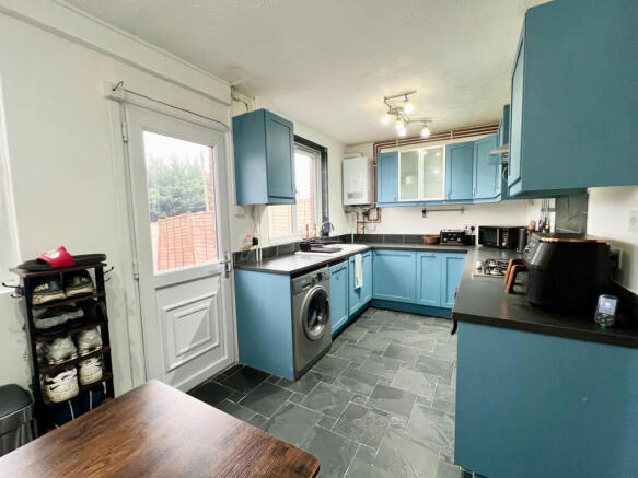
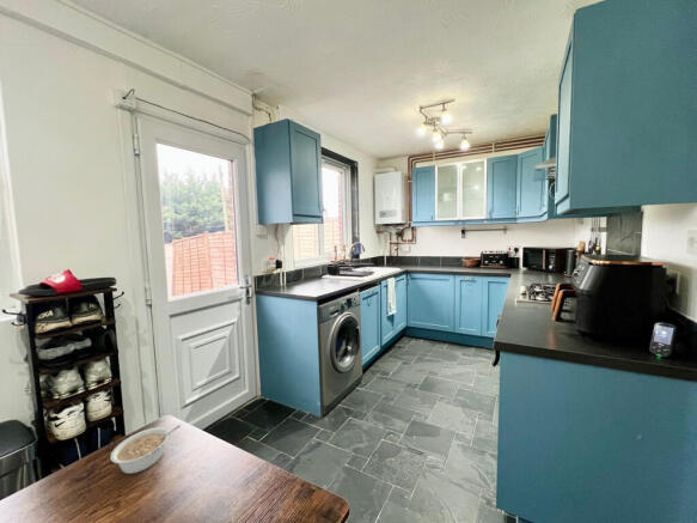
+ legume (143, 449)
